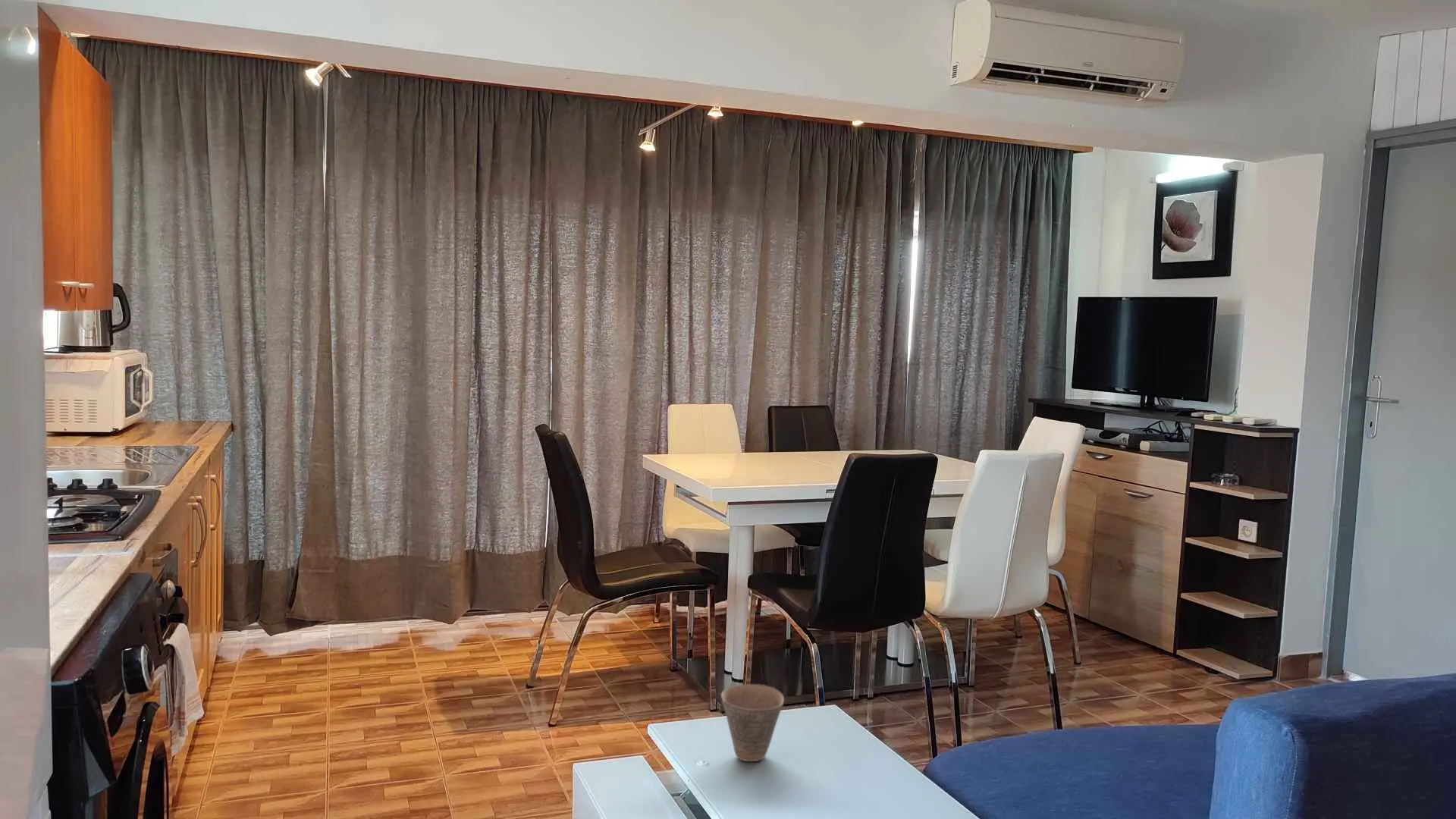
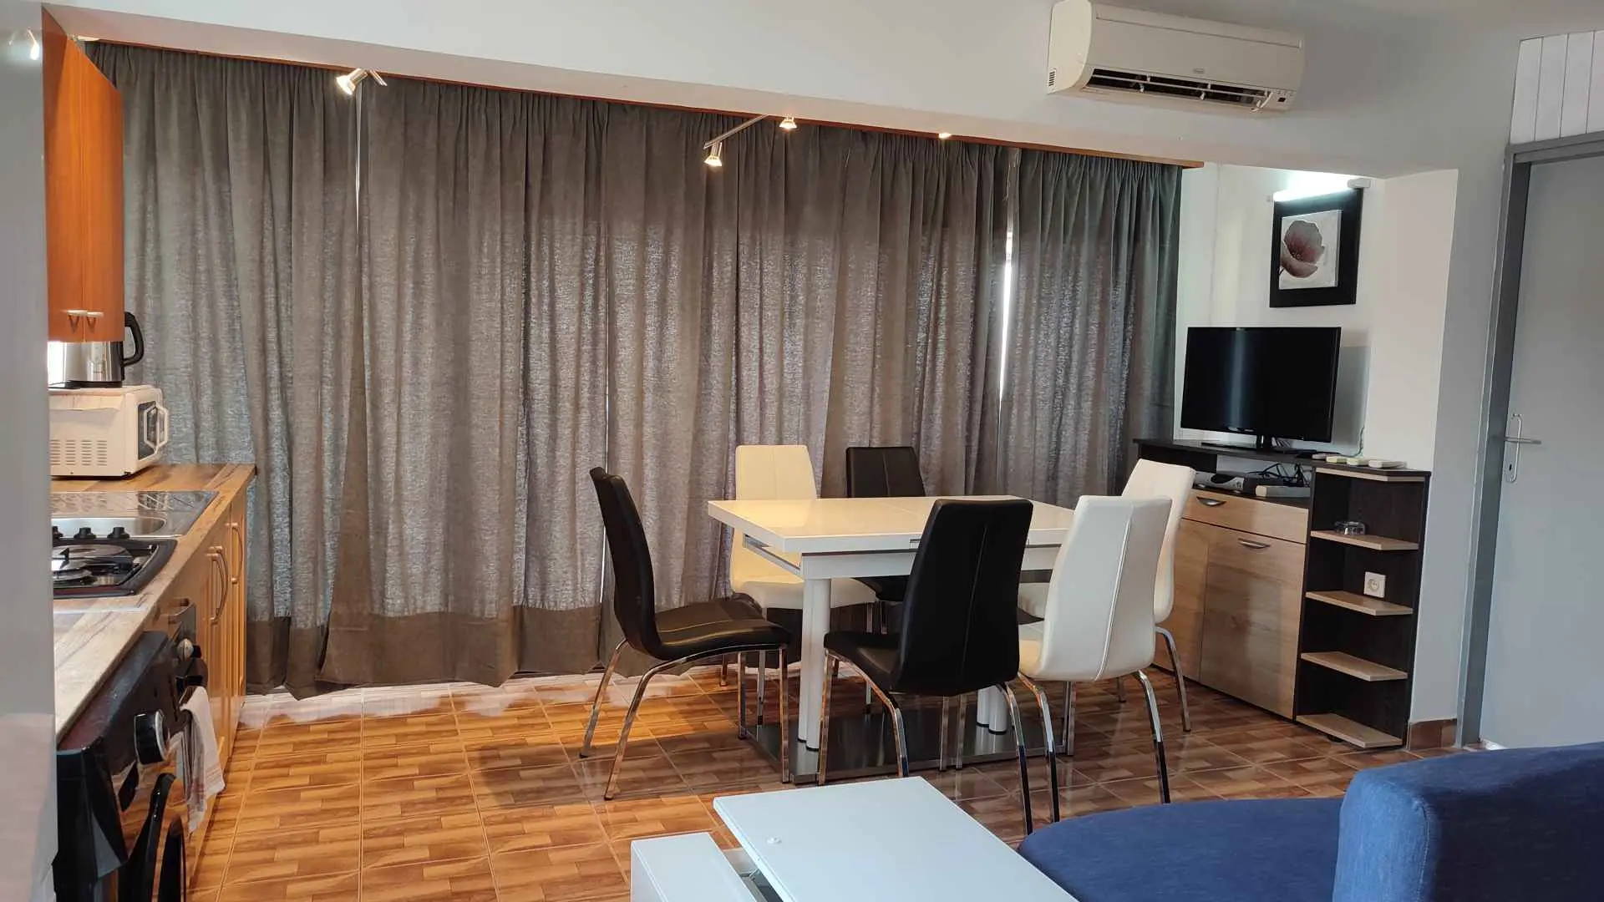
- cup (752, 726)
